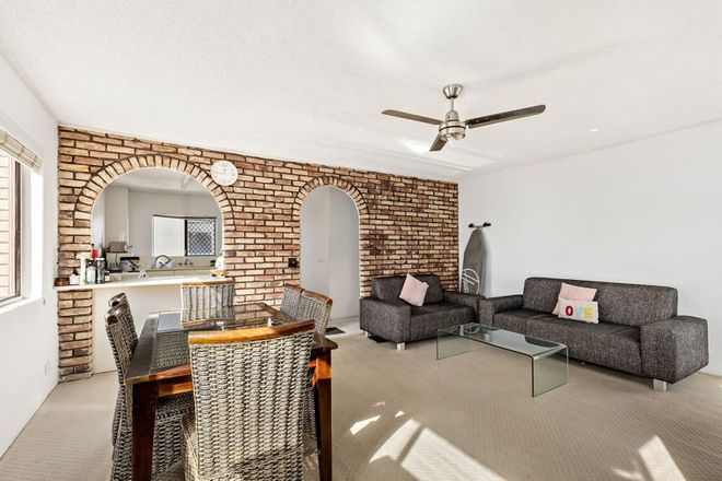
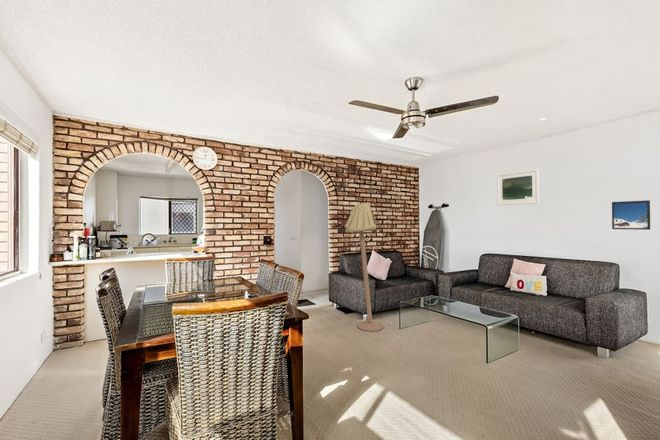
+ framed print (630, 215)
+ floor lamp (363, 264)
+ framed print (516, 188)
